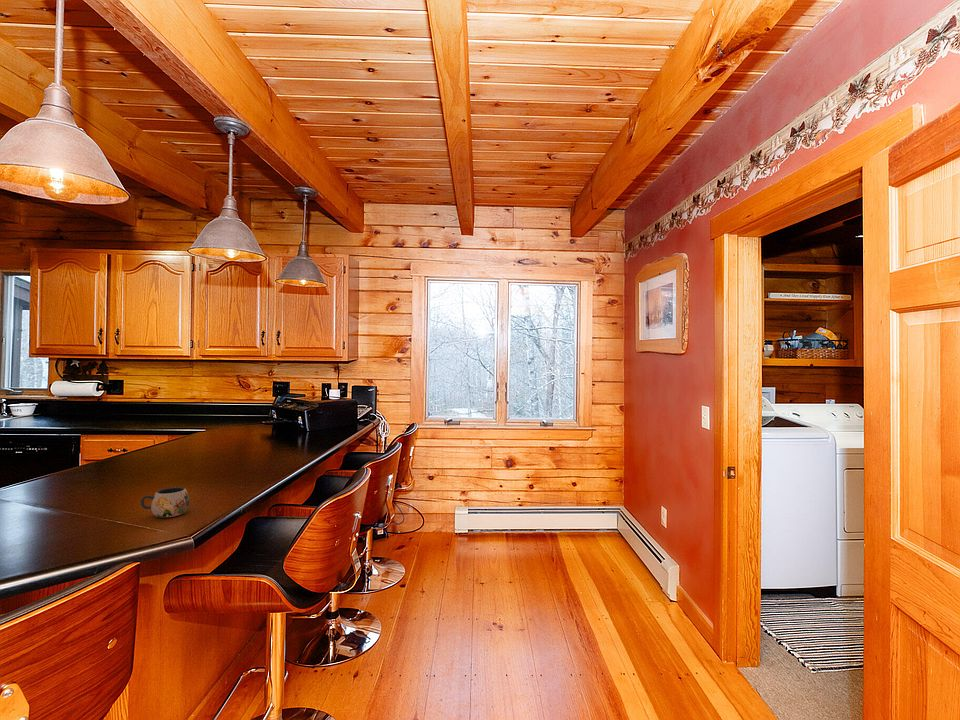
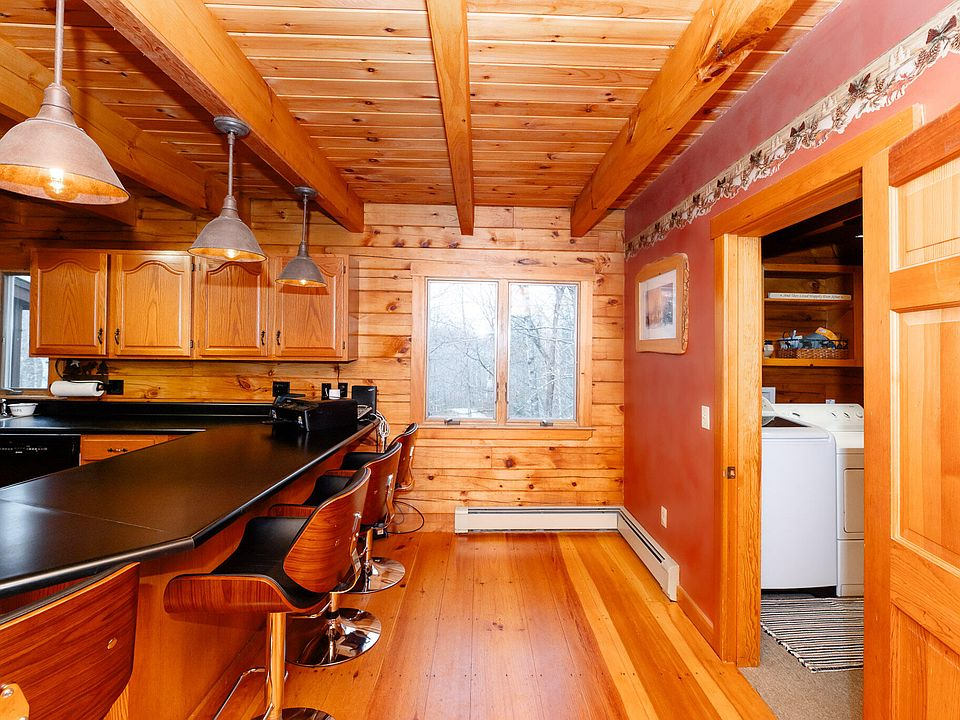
- mug (165, 502)
